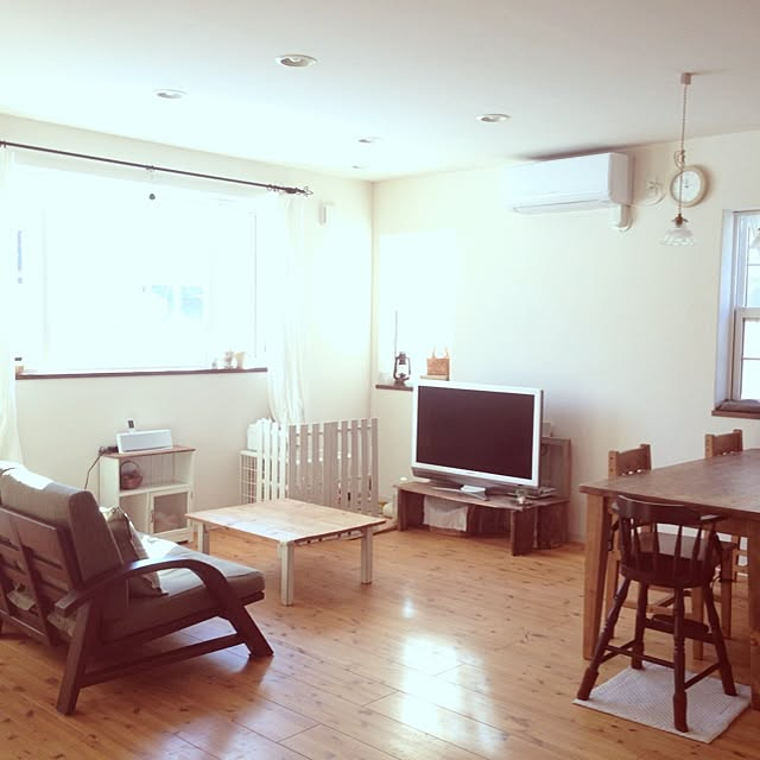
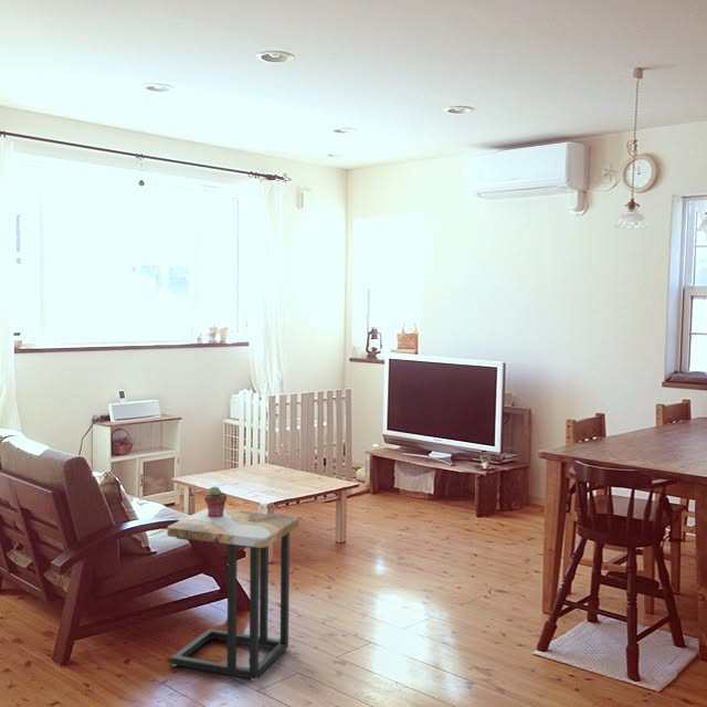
+ potted succulent (215, 500)
+ side table (233, 590)
